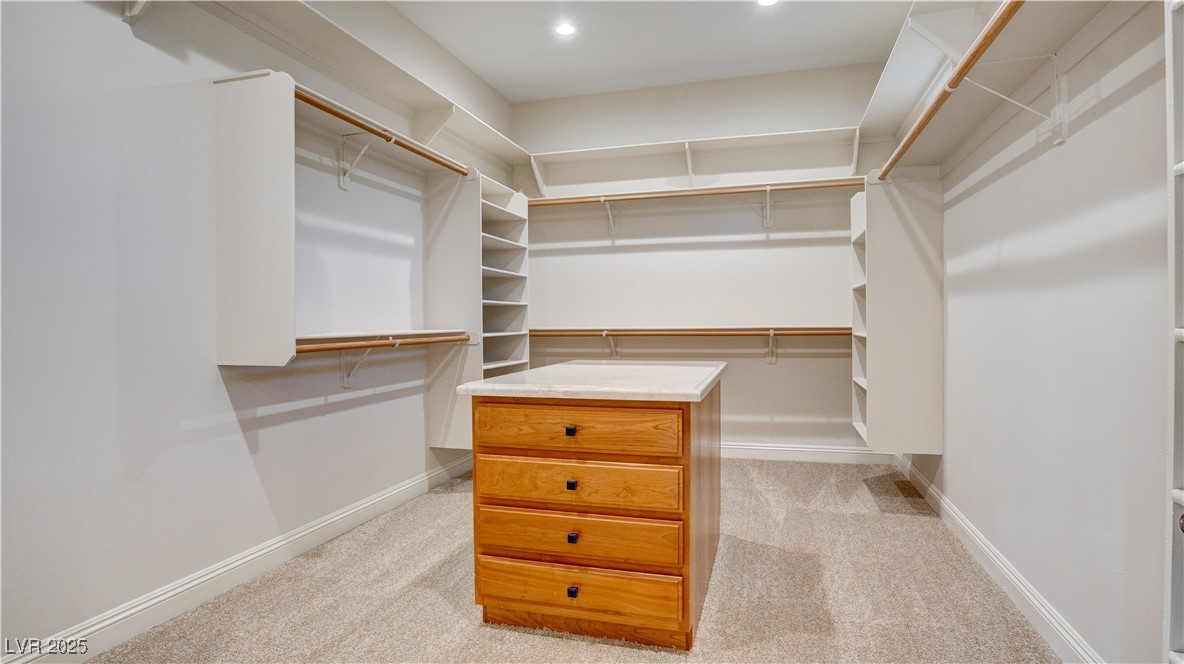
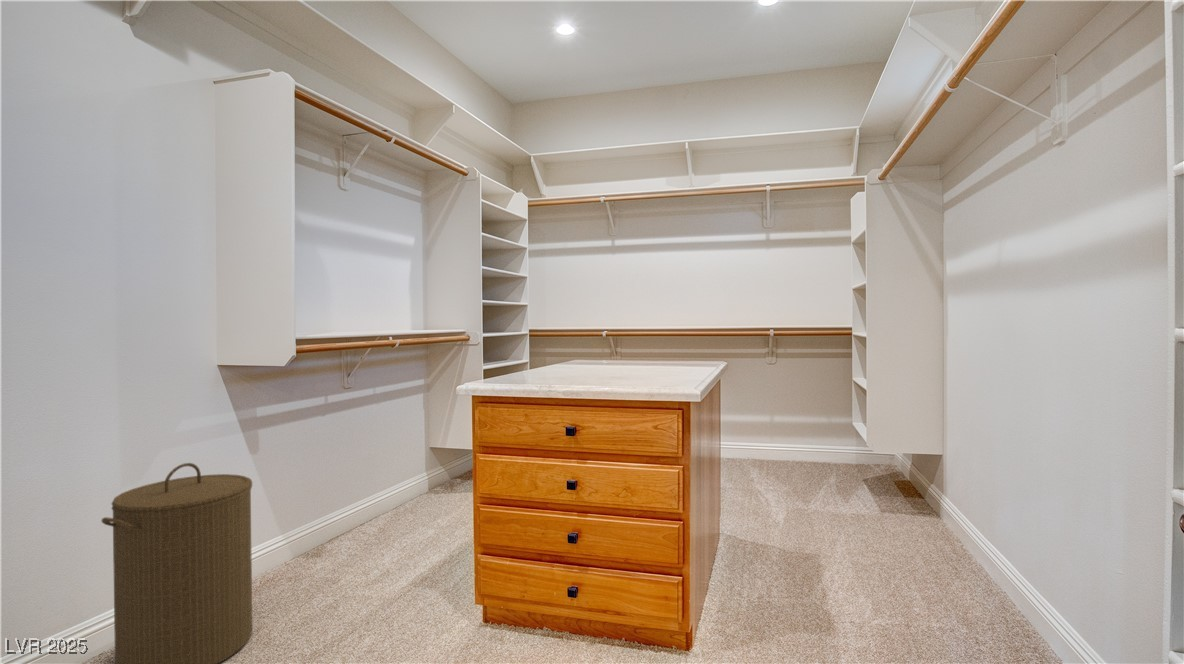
+ laundry hamper (186, 556)
